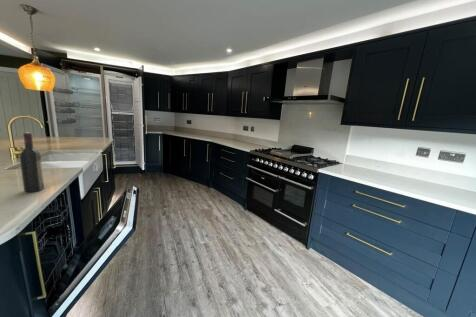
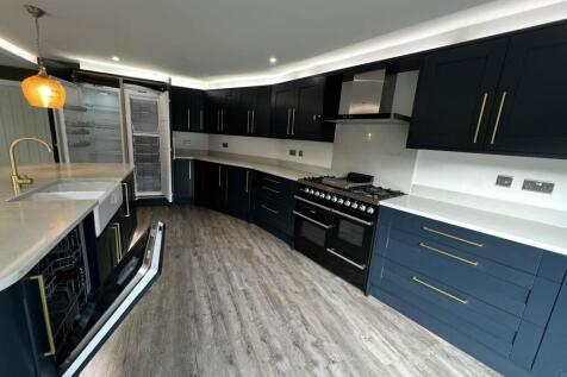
- wine bottle (31, 162)
